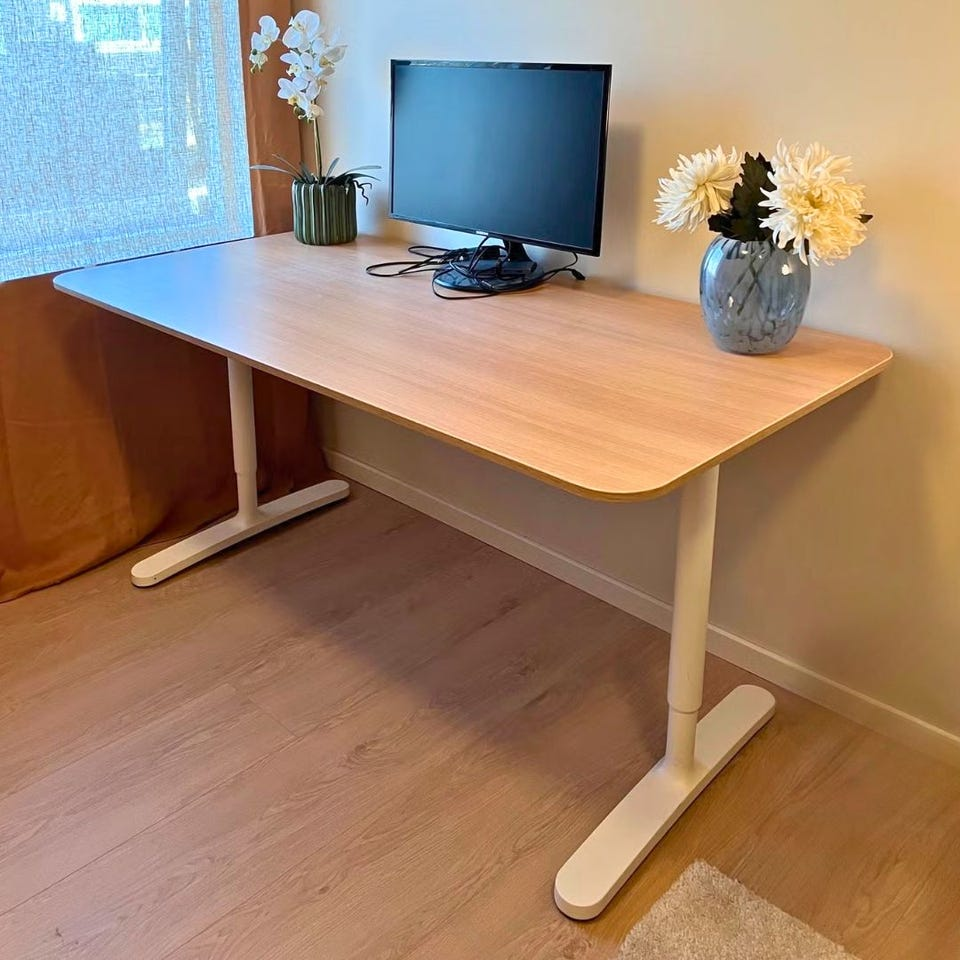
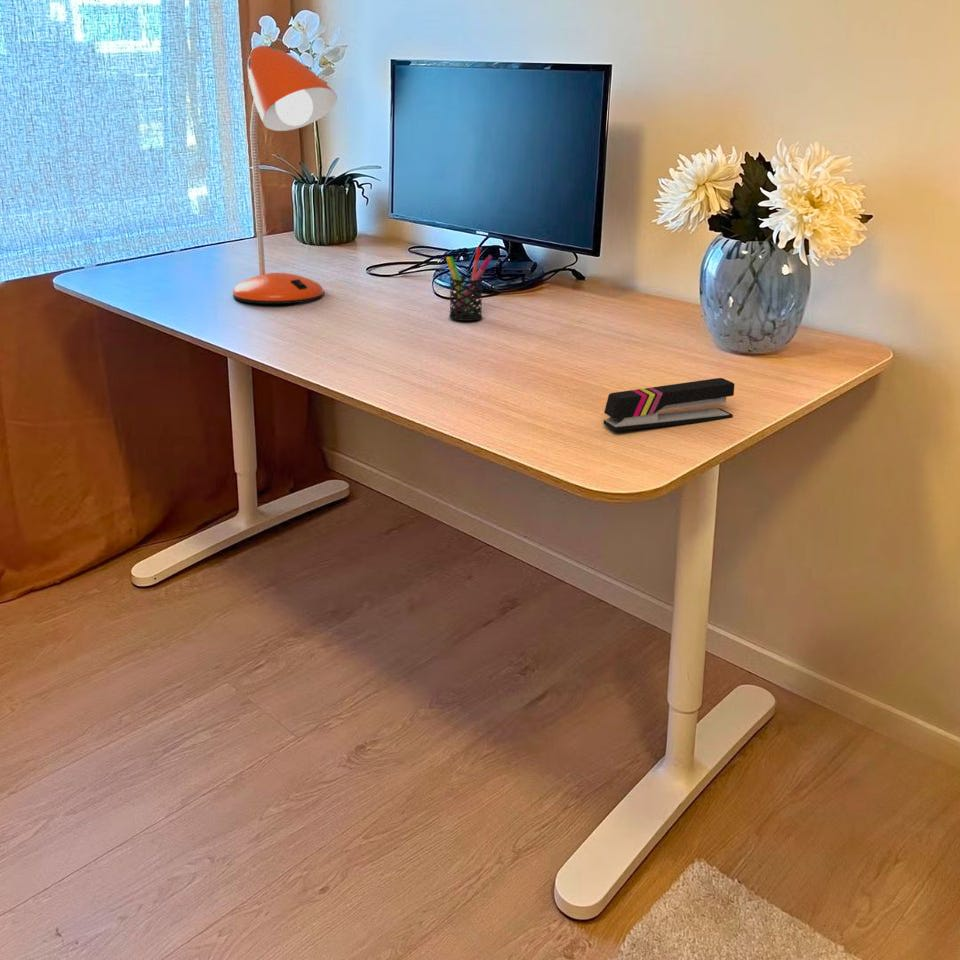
+ desk lamp (259, 177)
+ stapler (670, 403)
+ pen holder (464, 282)
